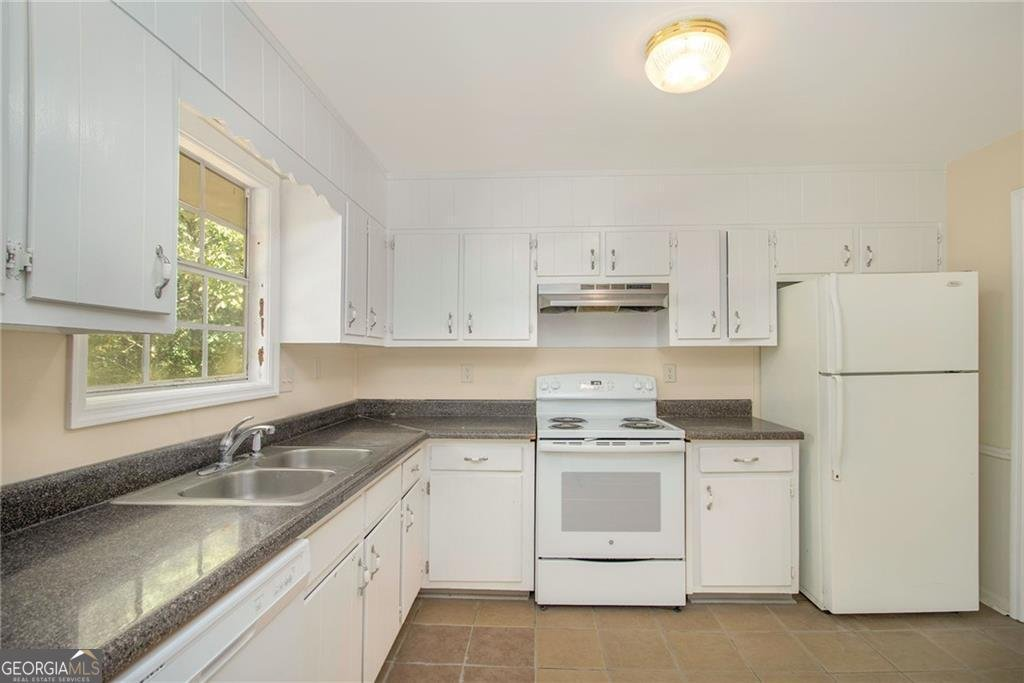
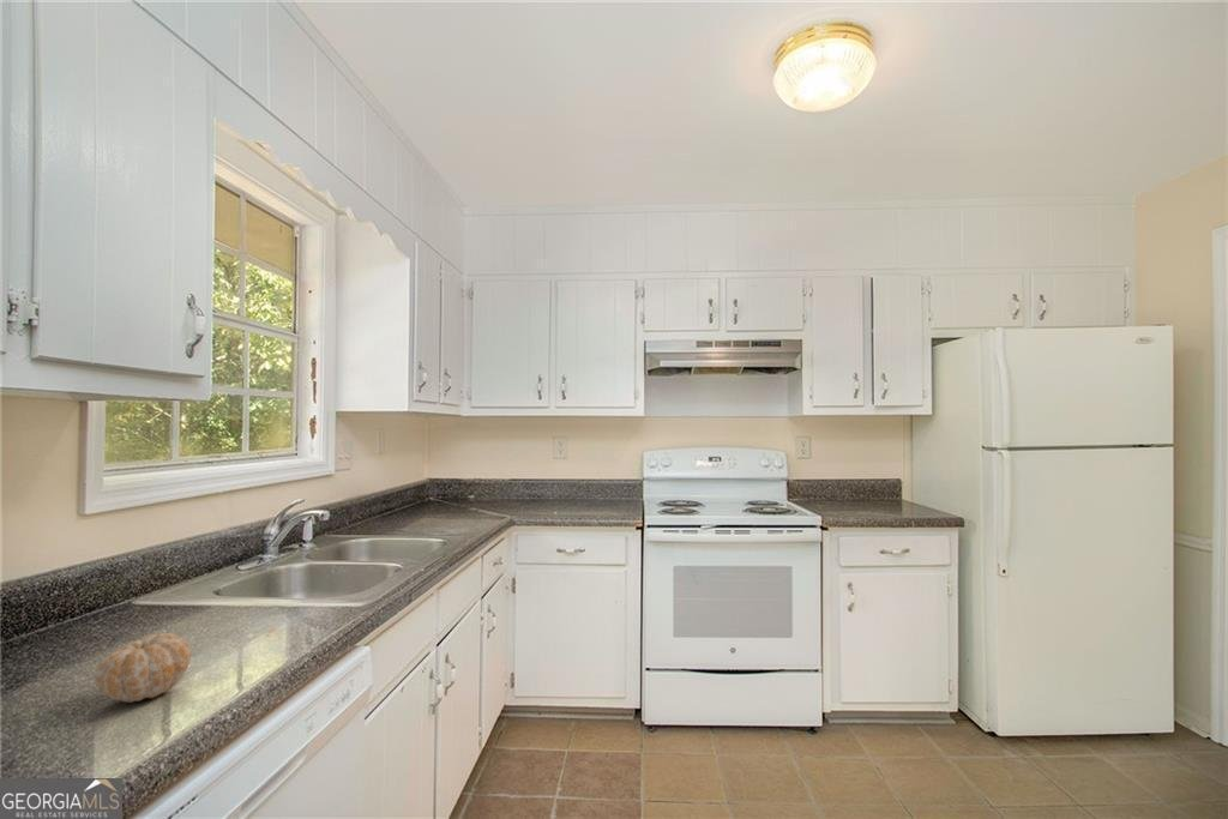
+ fruit (146, 667)
